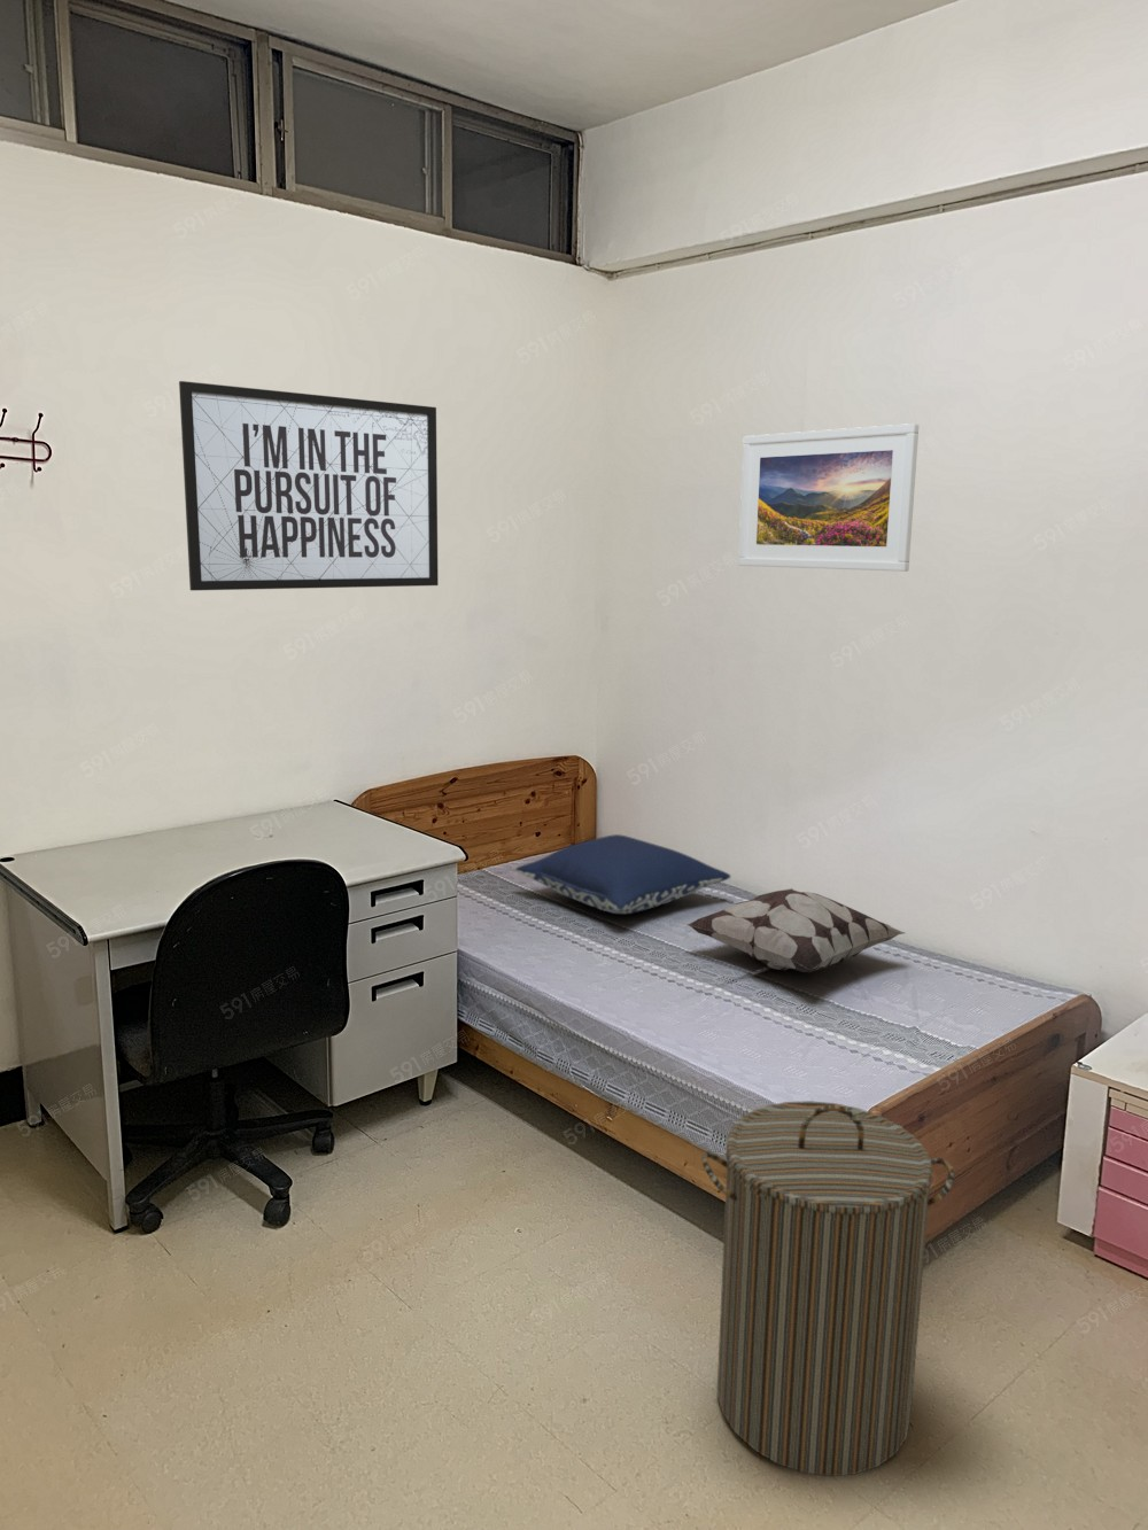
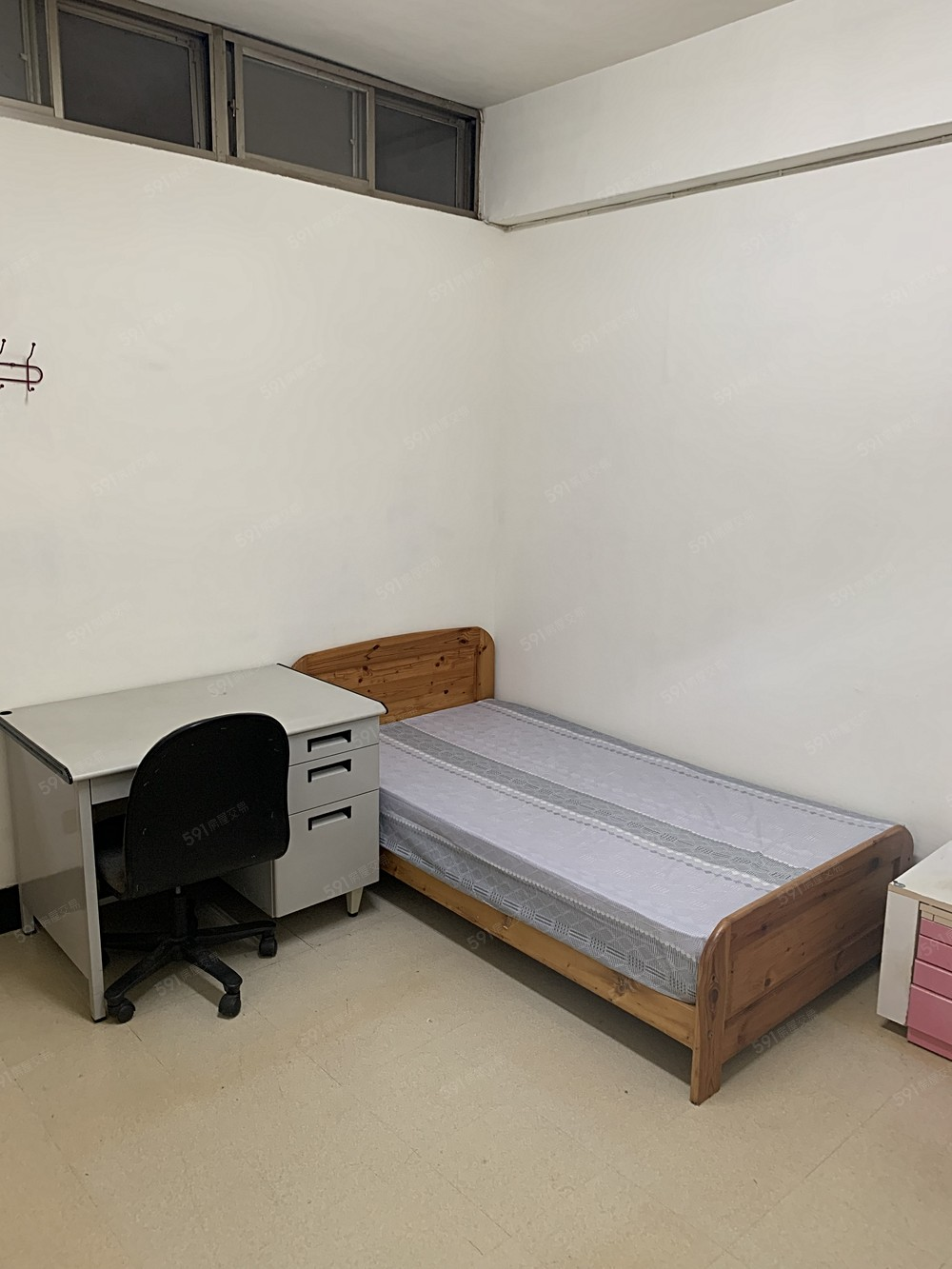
- decorative pillow (795, 927)
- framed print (821, 499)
- pillow (622, 873)
- laundry hamper (820, 1258)
- mirror (321, 492)
